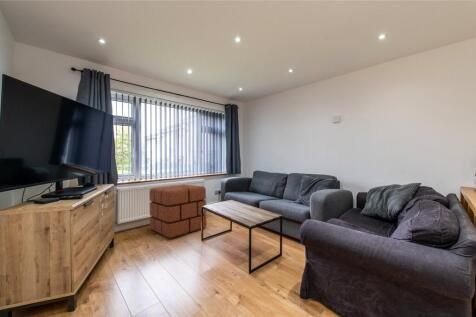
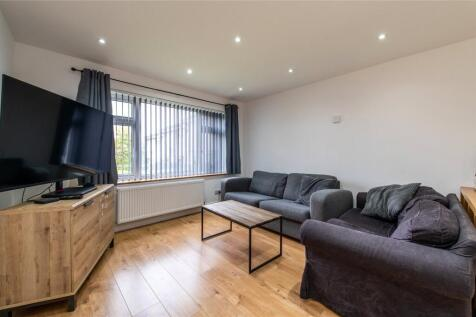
- pouf (178, 207)
